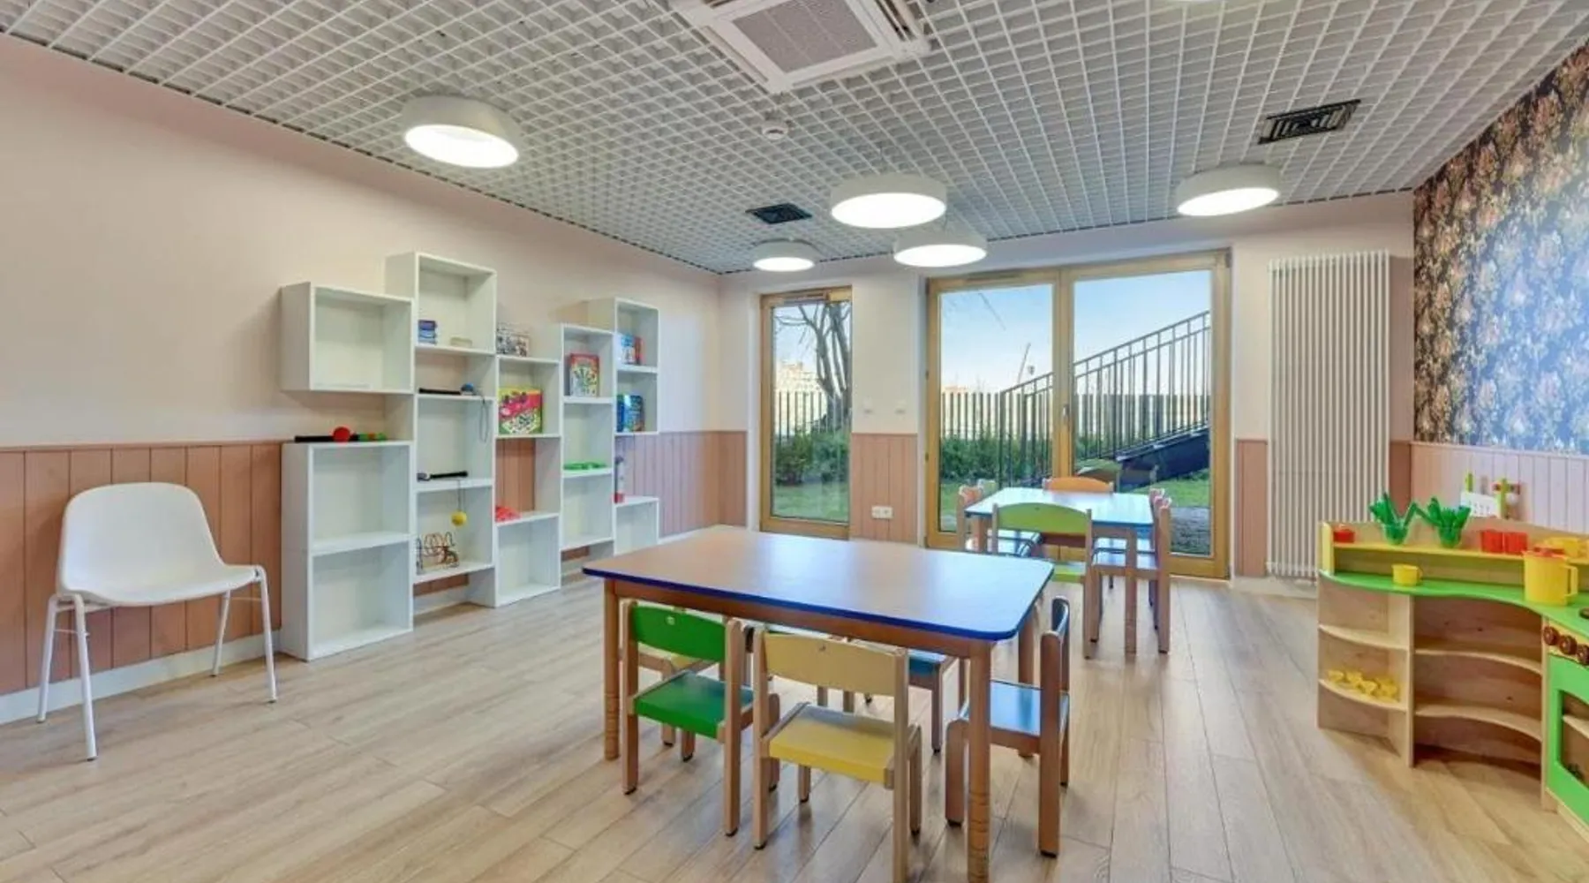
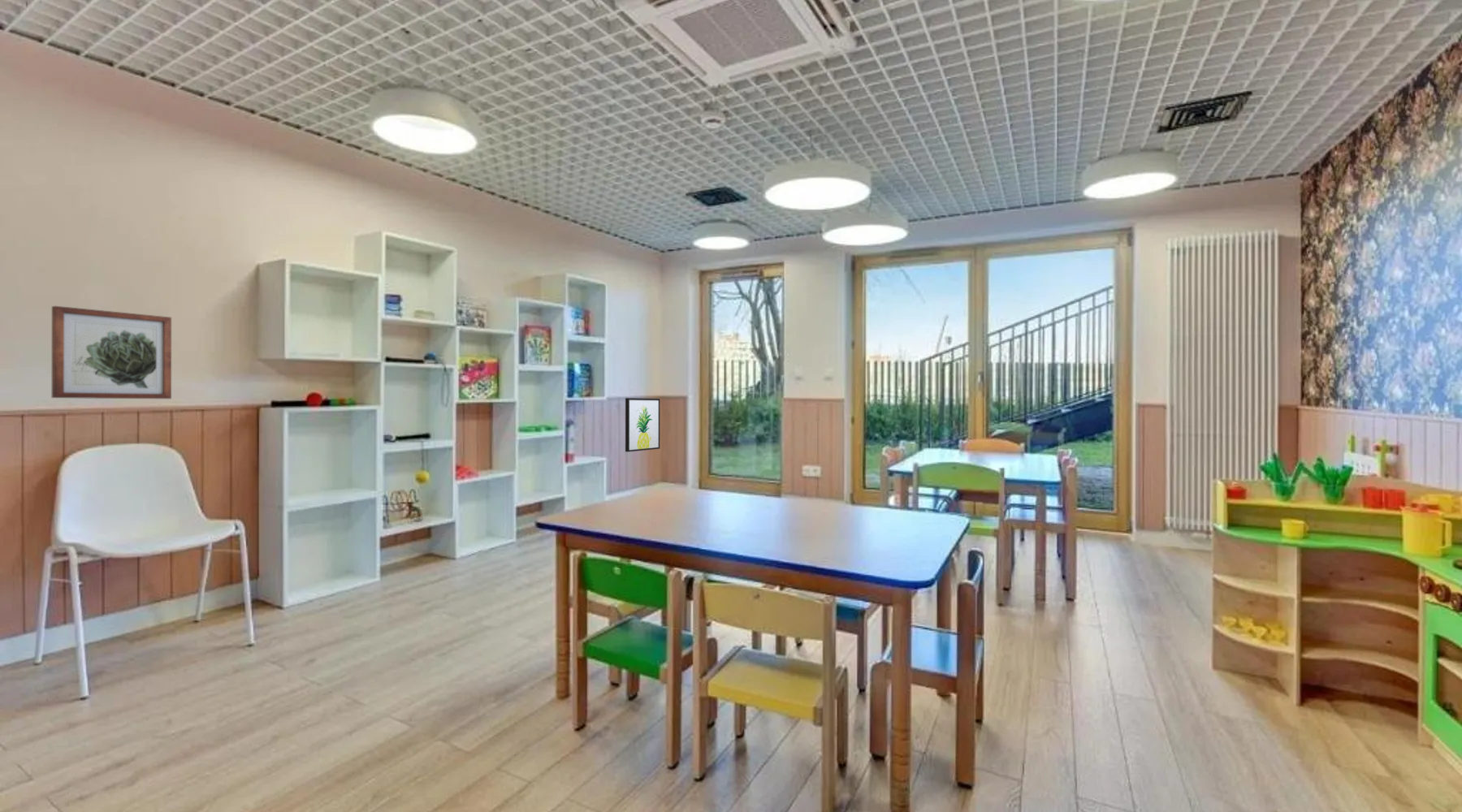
+ wall art (642, 424)
+ wall art (115, 355)
